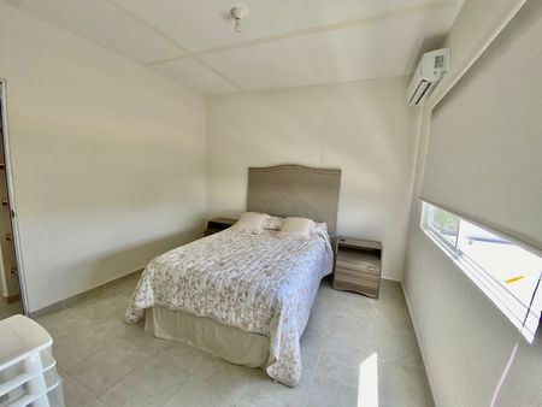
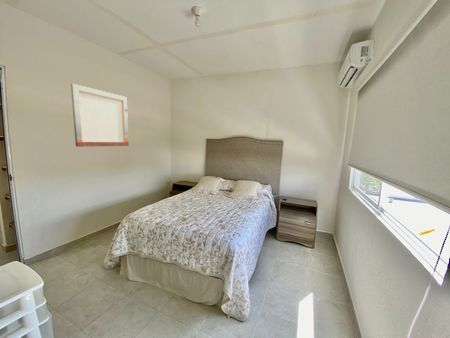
+ wall art (104, 119)
